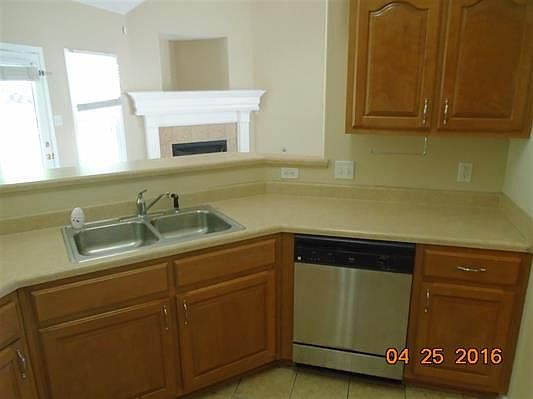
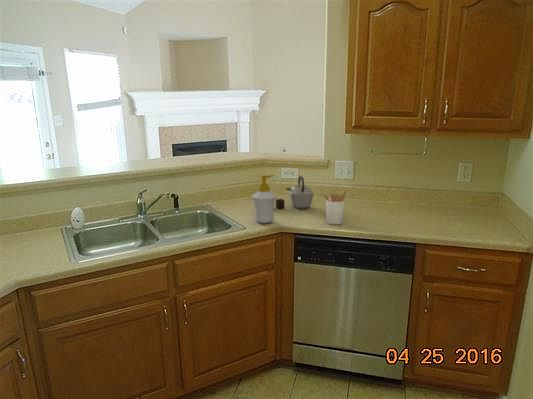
+ soap bottle (264, 198)
+ kettle (289, 192)
+ utensil holder (335, 206)
